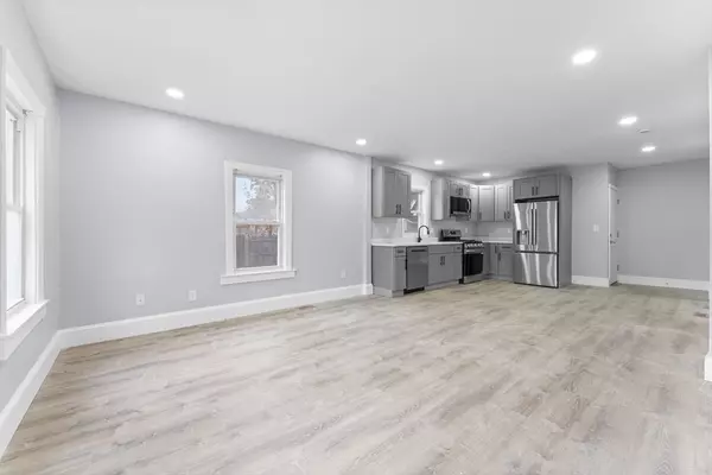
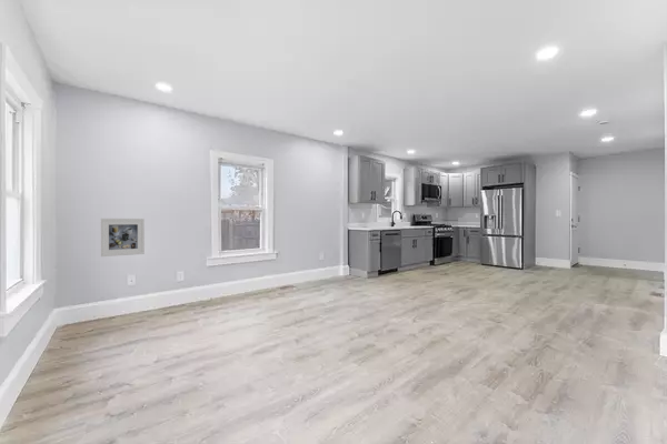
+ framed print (123, 236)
